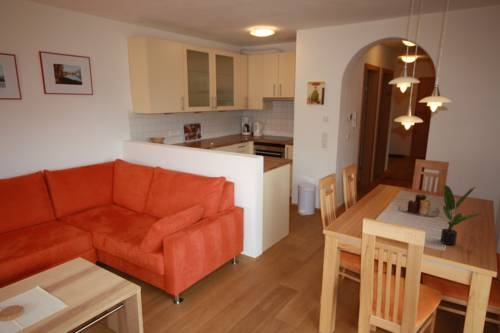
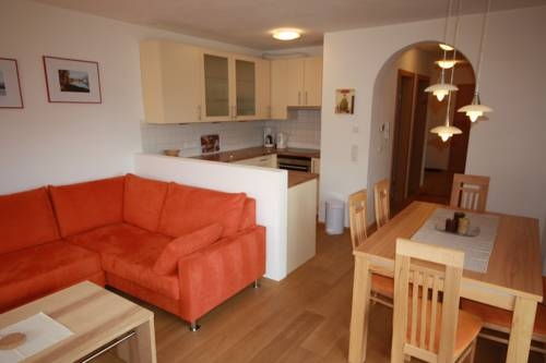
- potted plant (457, 214)
